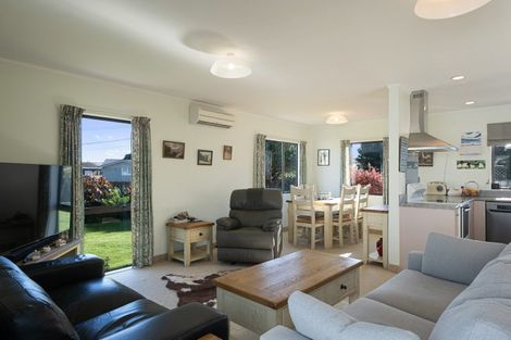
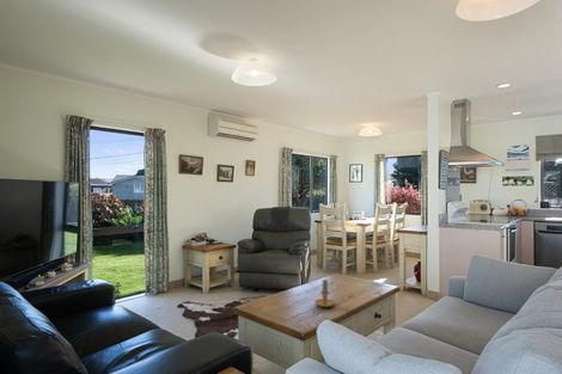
+ candle (323, 292)
